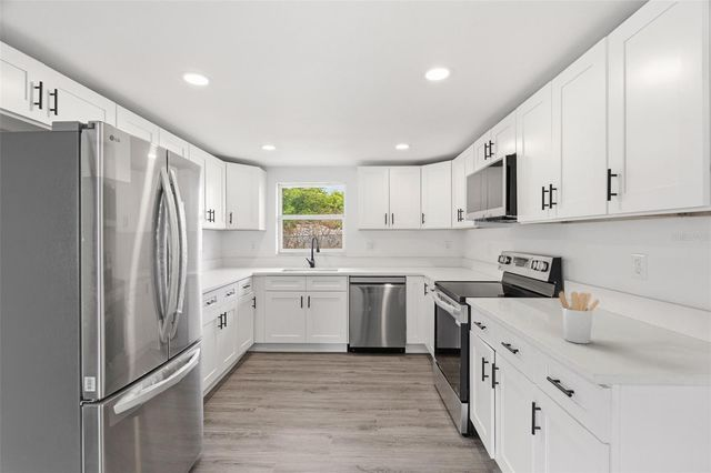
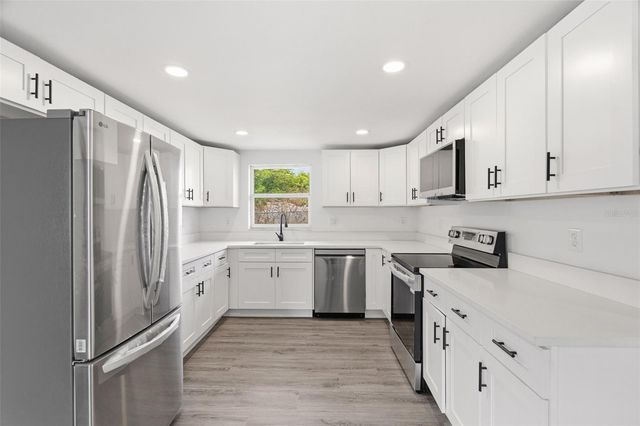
- utensil holder (578, 315)
